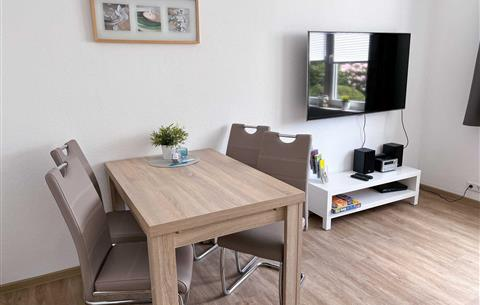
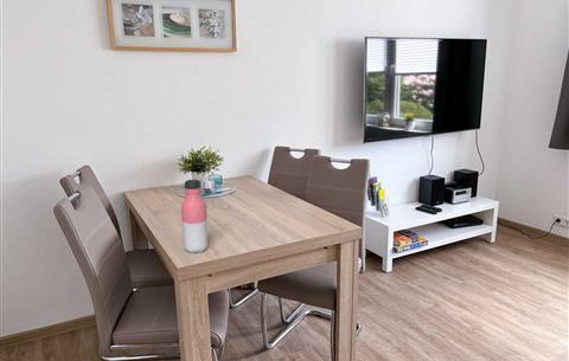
+ water bottle (193, 215)
